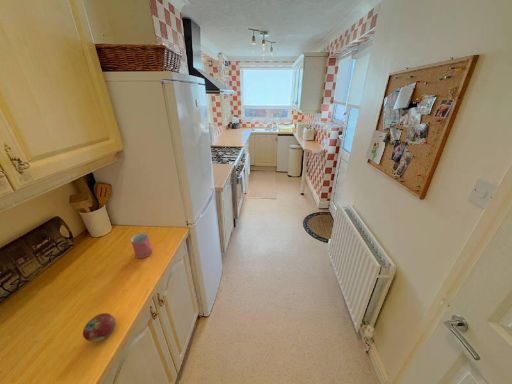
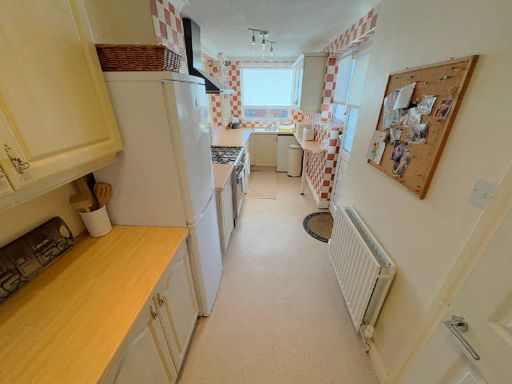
- fruit (99, 327)
- mug (144, 247)
